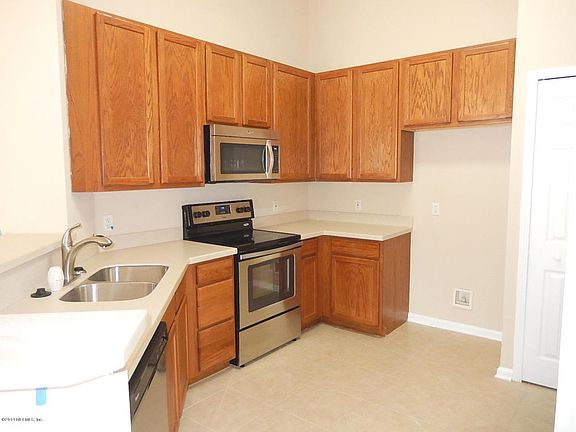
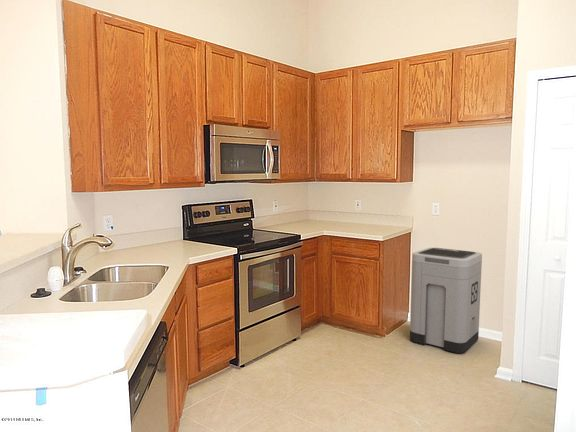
+ trash can (445, 296)
